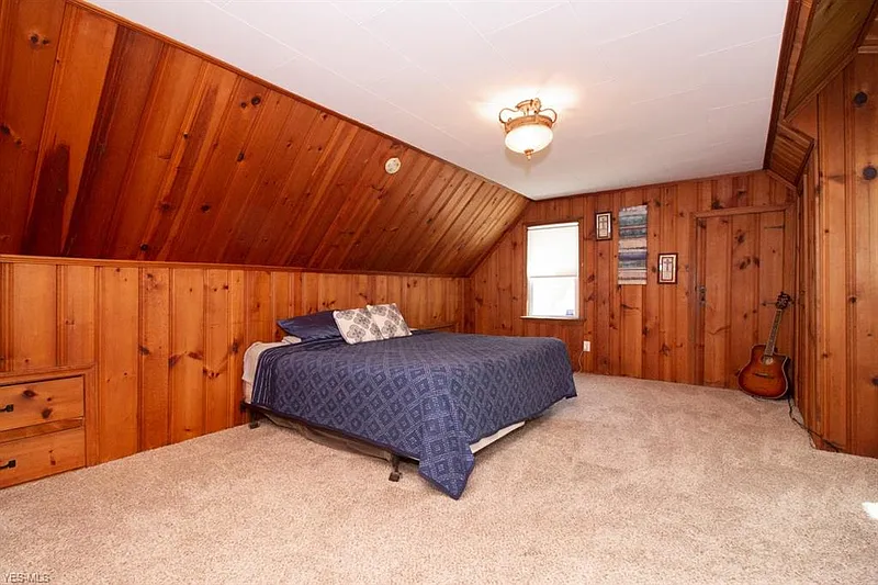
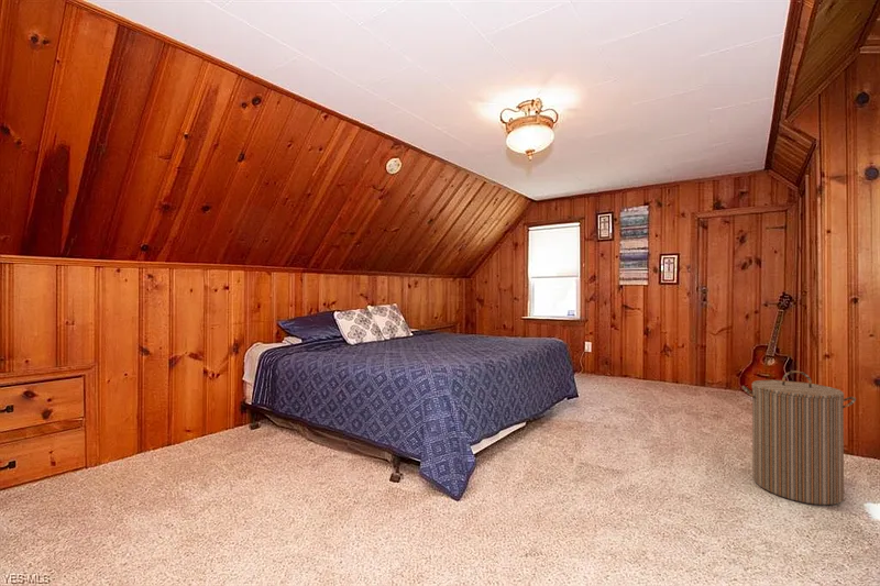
+ laundry hamper (795, 429)
